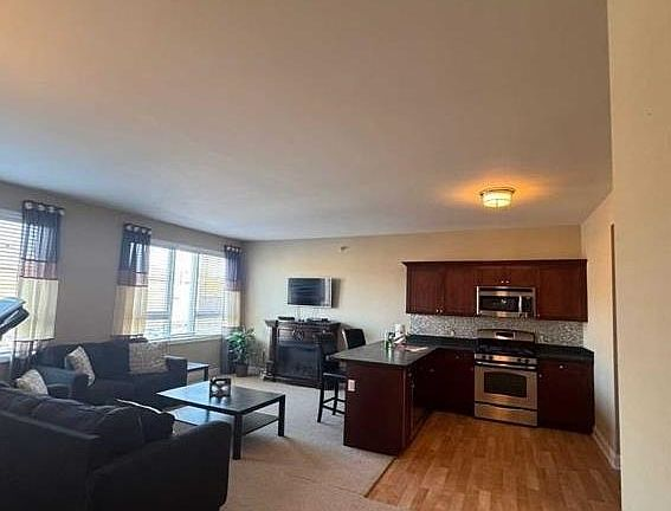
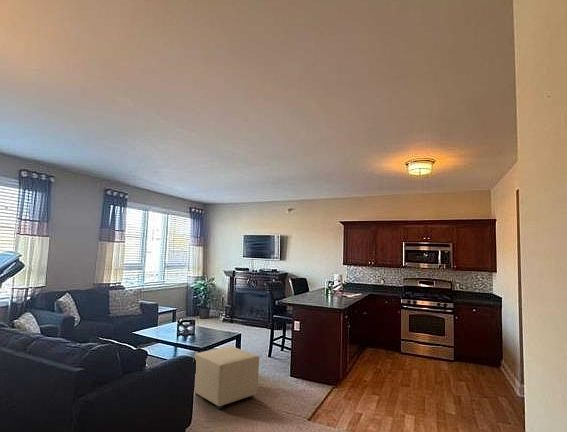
+ ottoman (225, 375)
